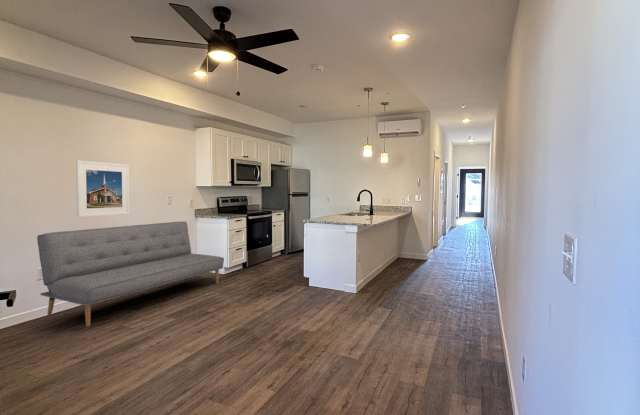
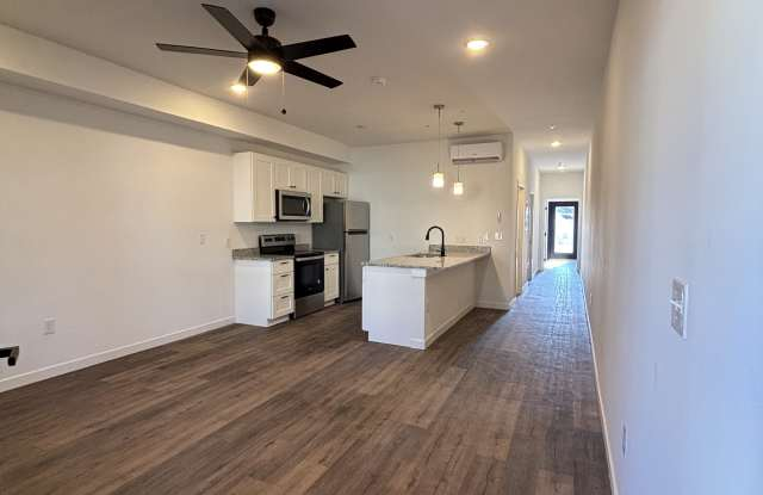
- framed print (104, 189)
- sofa (145, 262)
